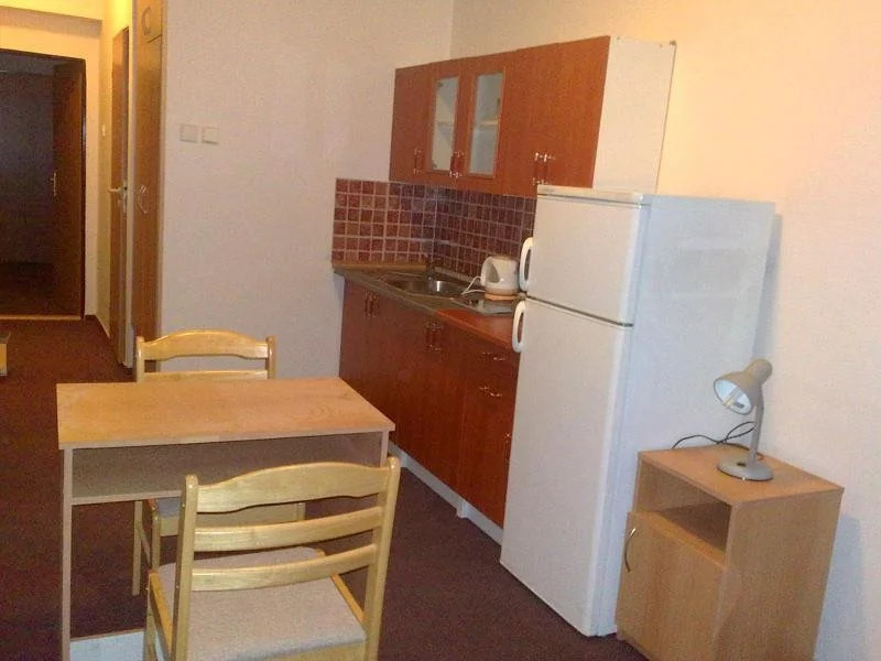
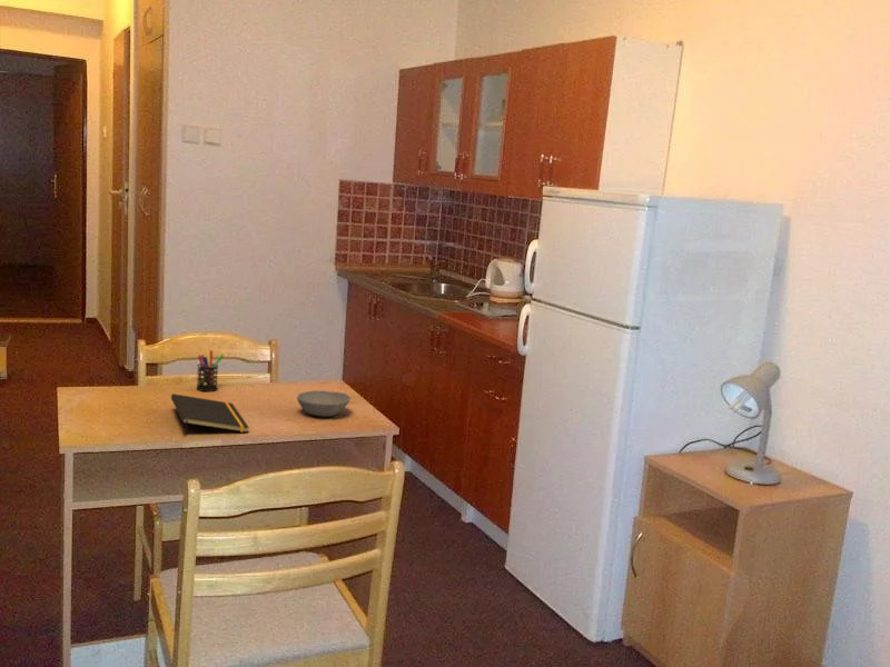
+ notepad (208, 412)
+ pen holder (210, 368)
+ bowl (323, 405)
